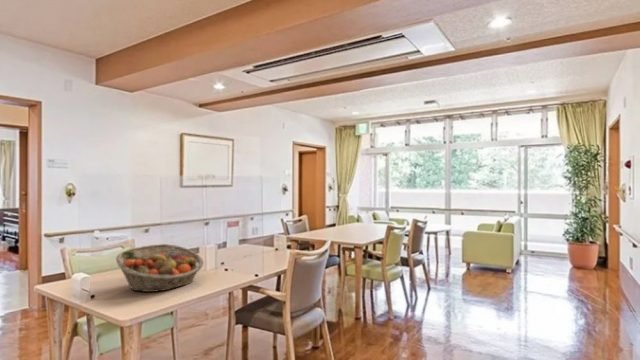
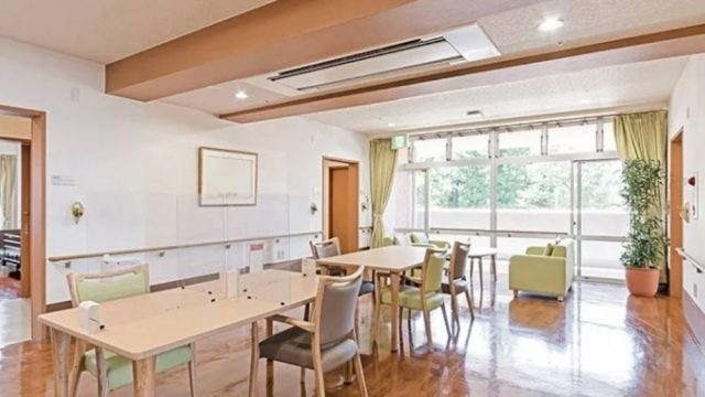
- fruit basket (161, 266)
